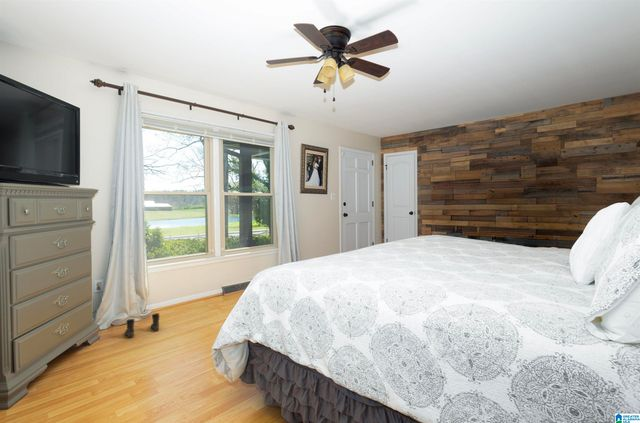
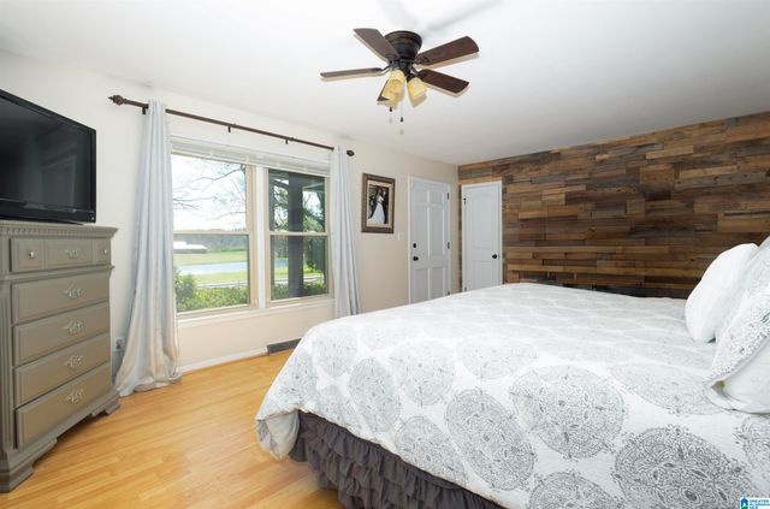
- boots (133, 323)
